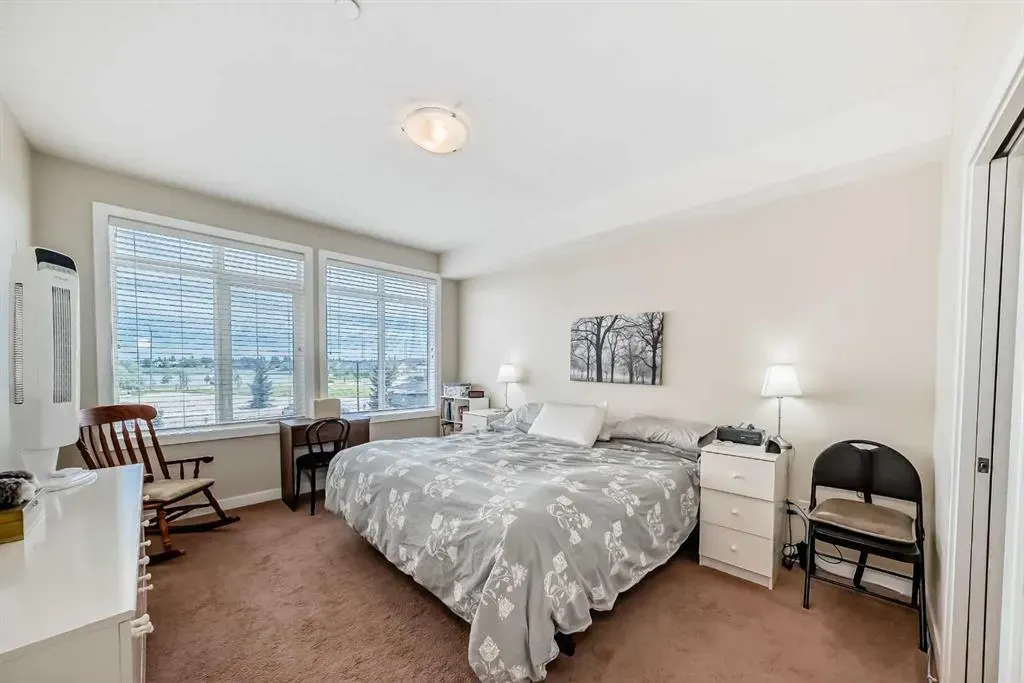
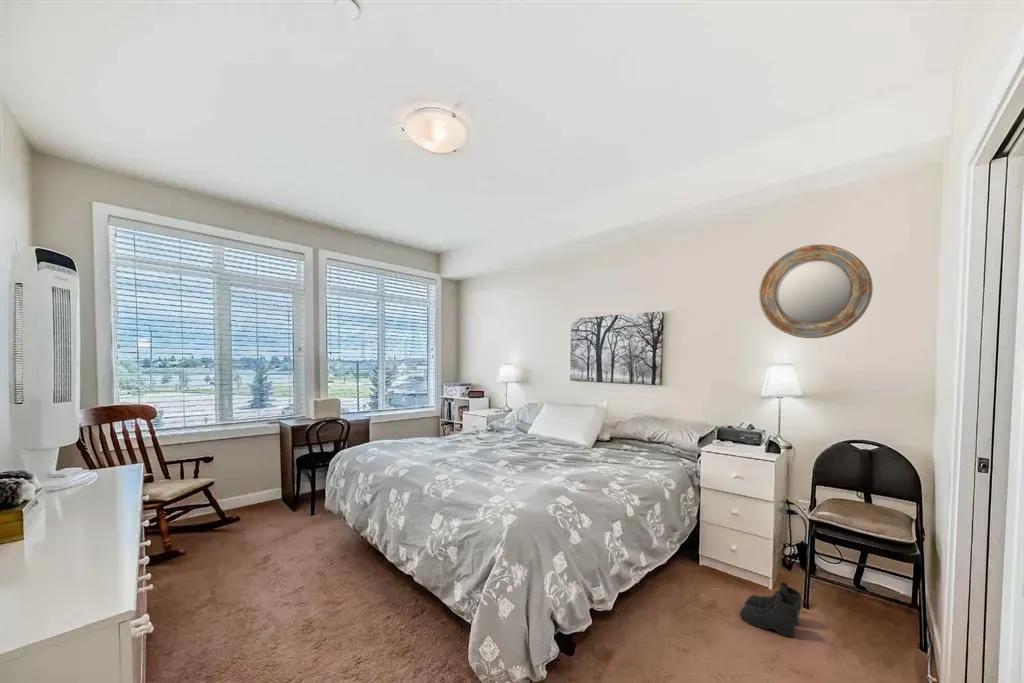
+ boots (771, 602)
+ home mirror (811, 291)
